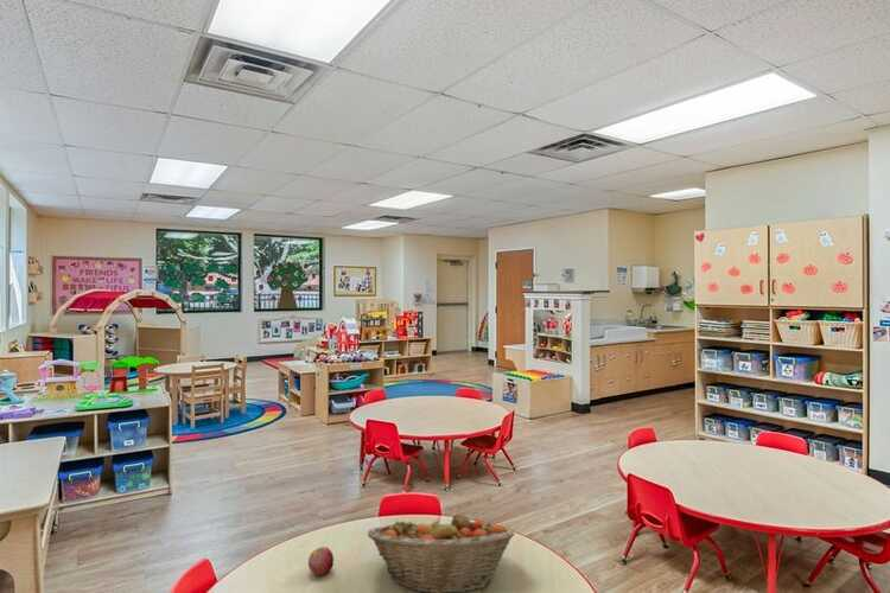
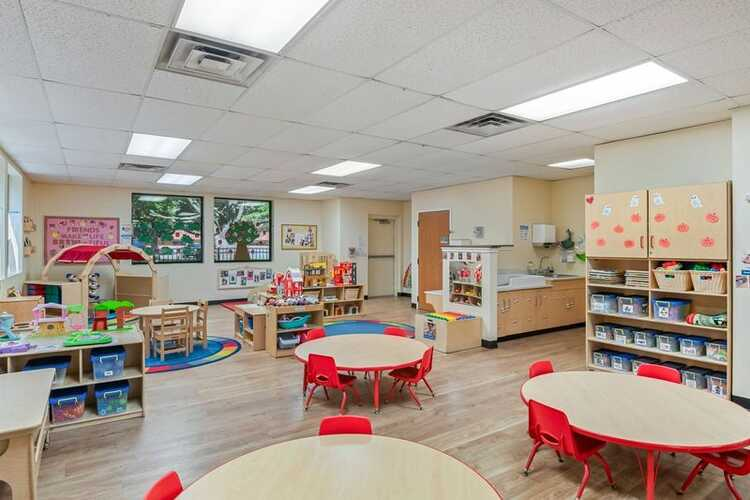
- fruit basket (440, 543)
- apple (320, 560)
